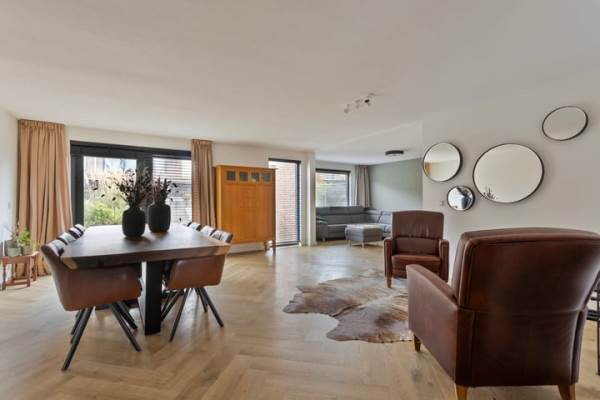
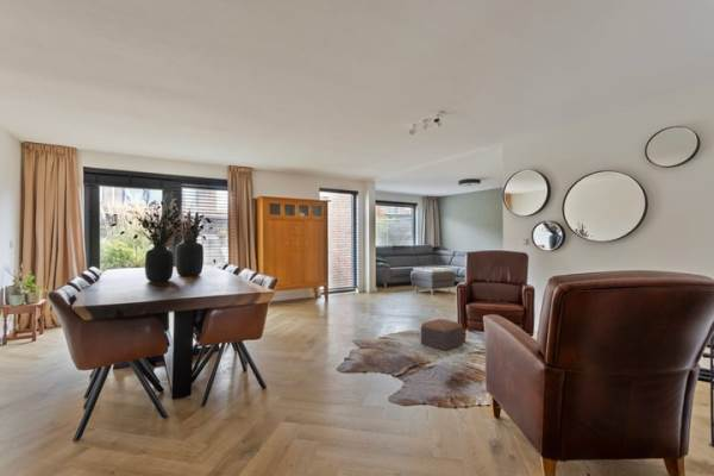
+ footstool (441, 333)
